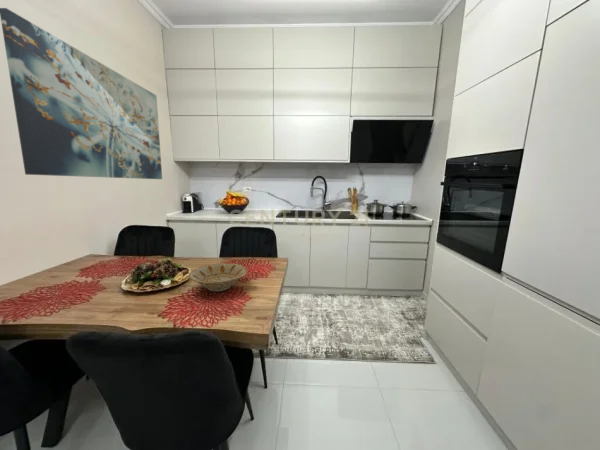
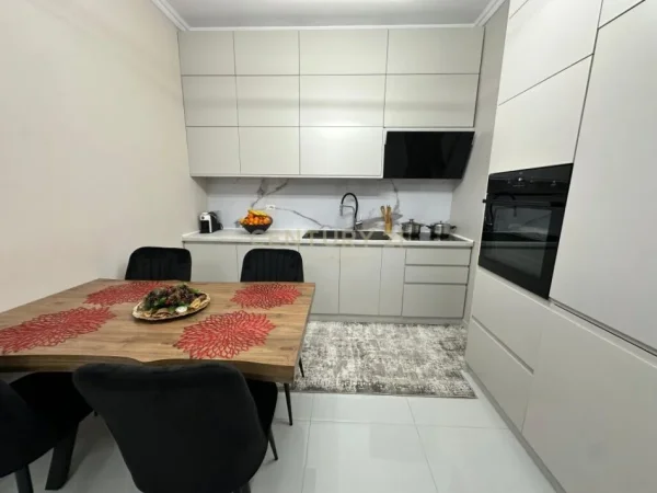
- bowl (219, 279)
- wall art (109, 123)
